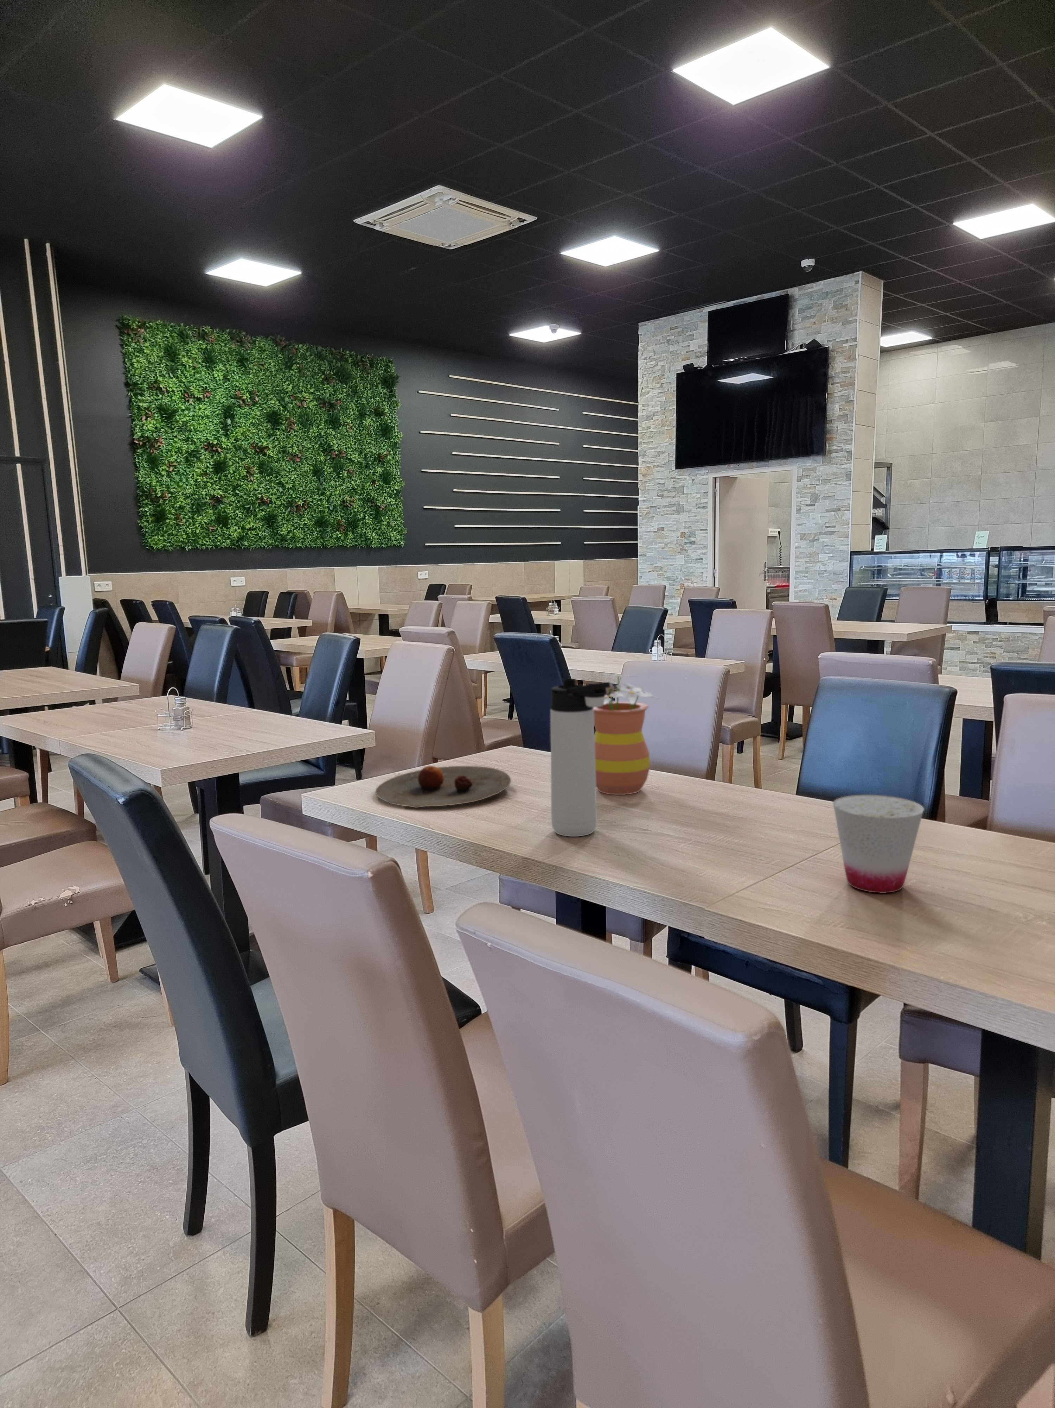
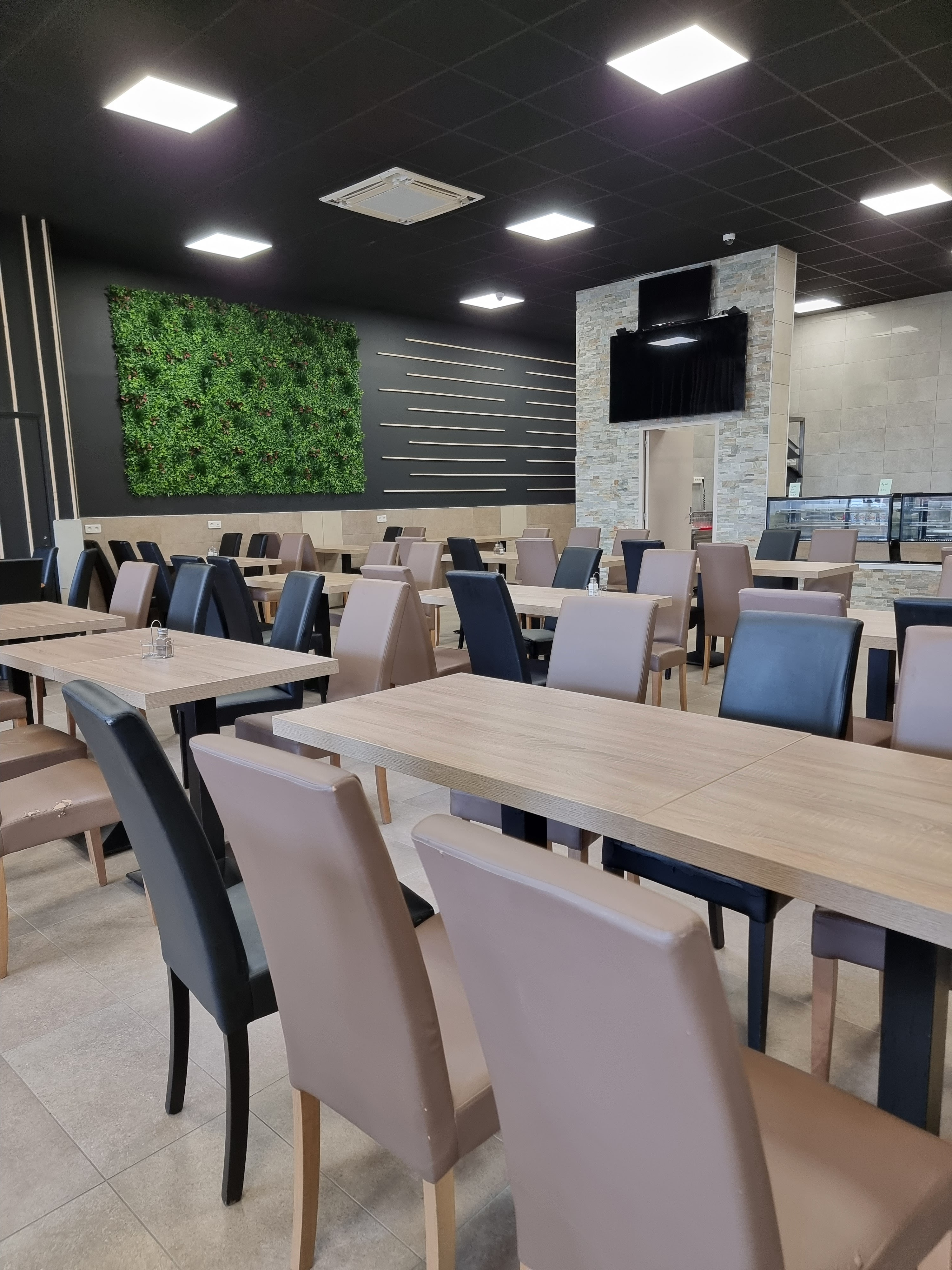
- cup (875, 845)
- plate (443, 779)
- thermos bottle (581, 757)
- flowerpot (621, 733)
